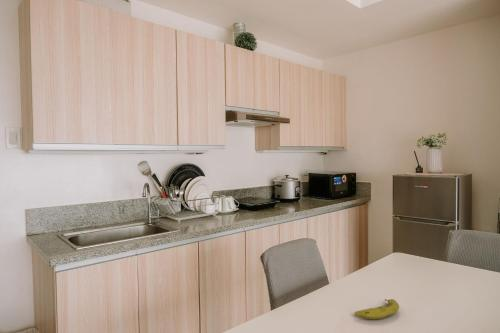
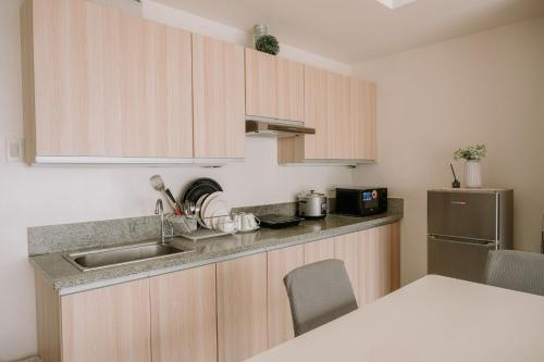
- fruit (377, 308)
